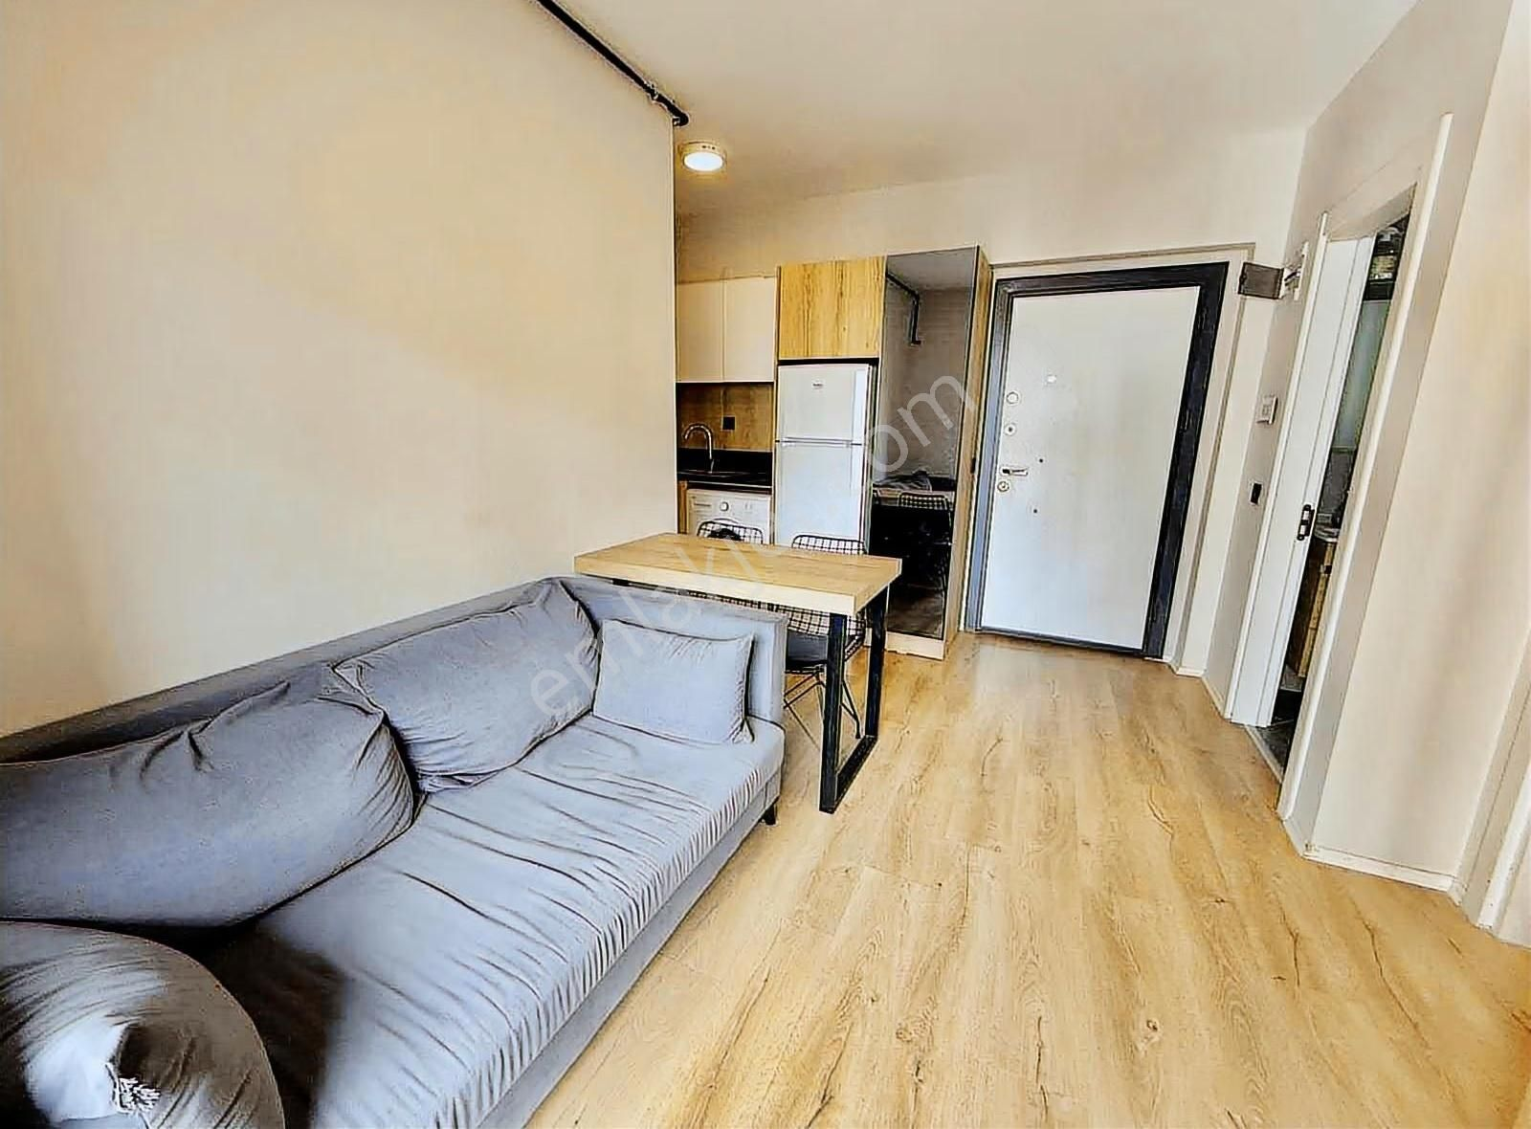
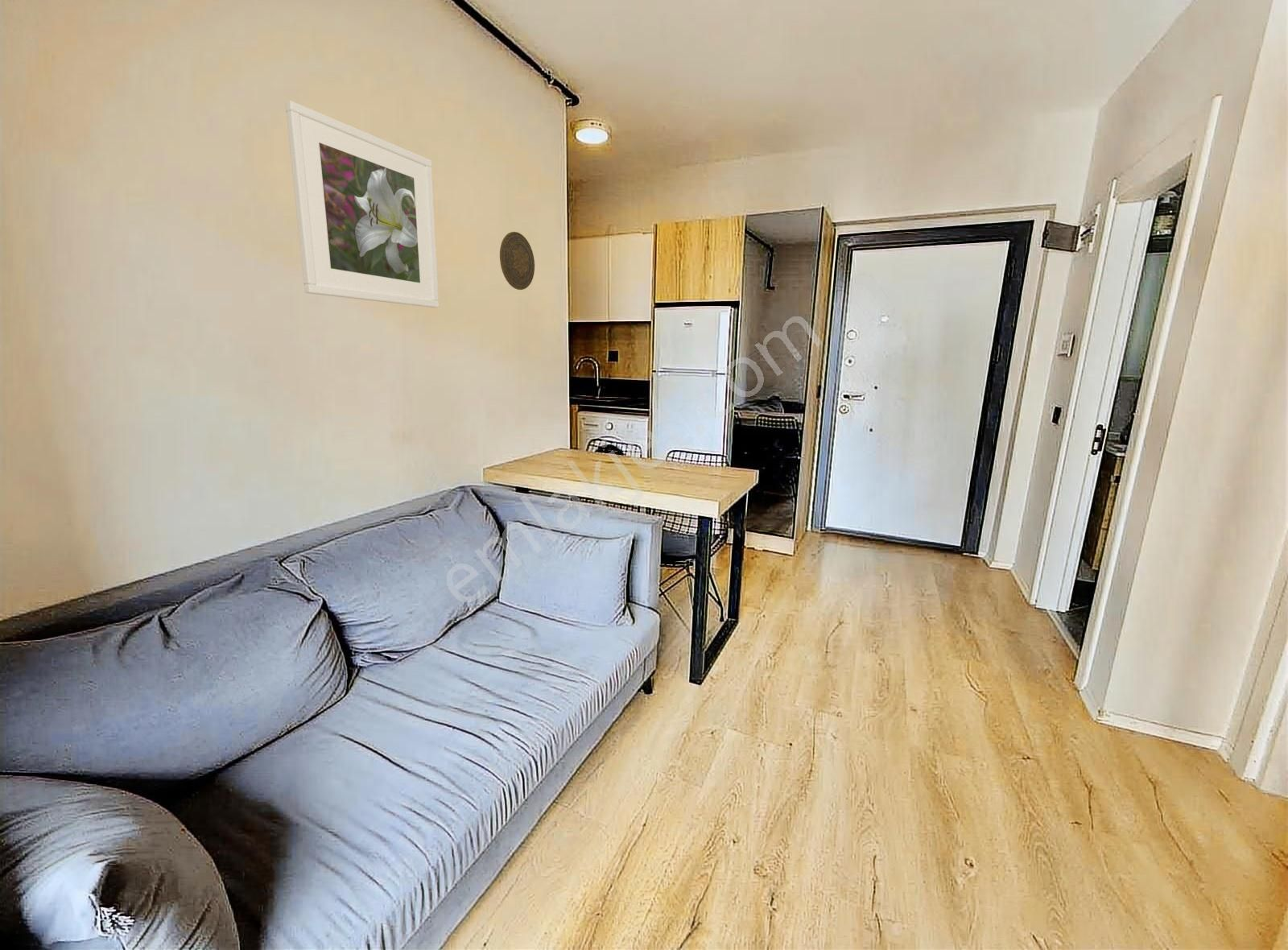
+ decorative plate (519, 261)
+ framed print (374, 220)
